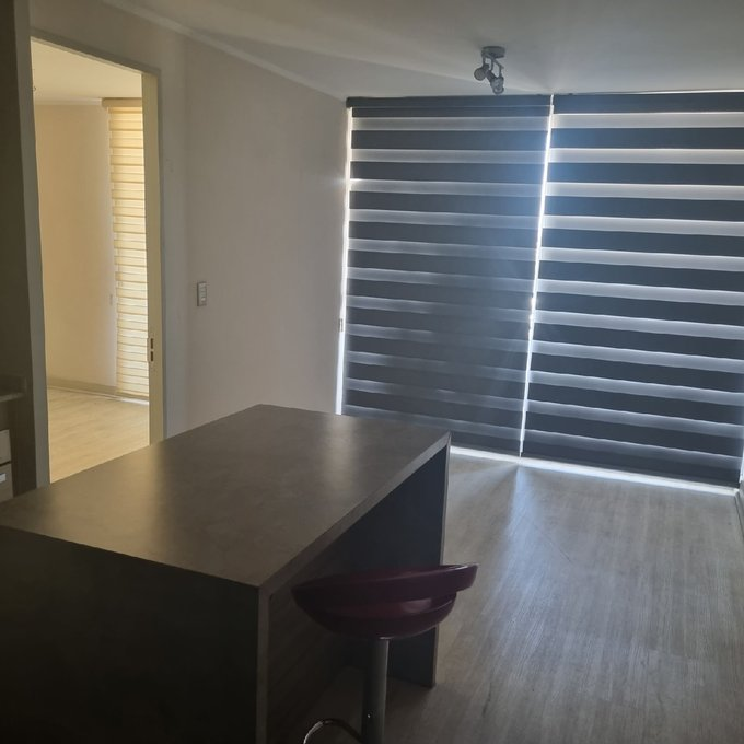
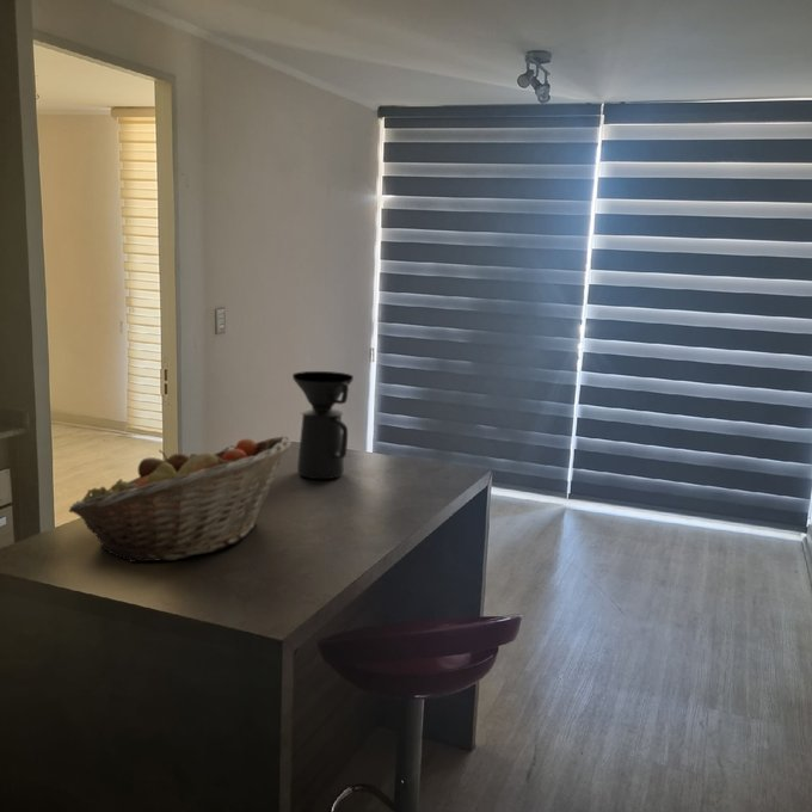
+ fruit basket (189, 488)
+ coffee maker (321, 425)
